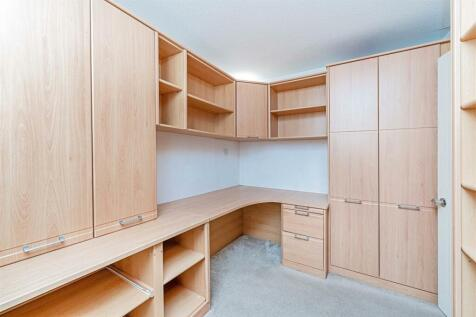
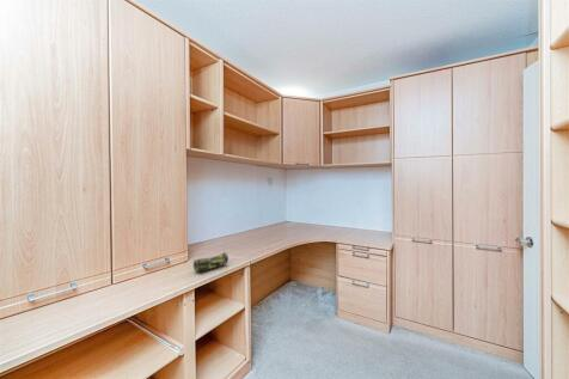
+ pencil case (212, 262)
